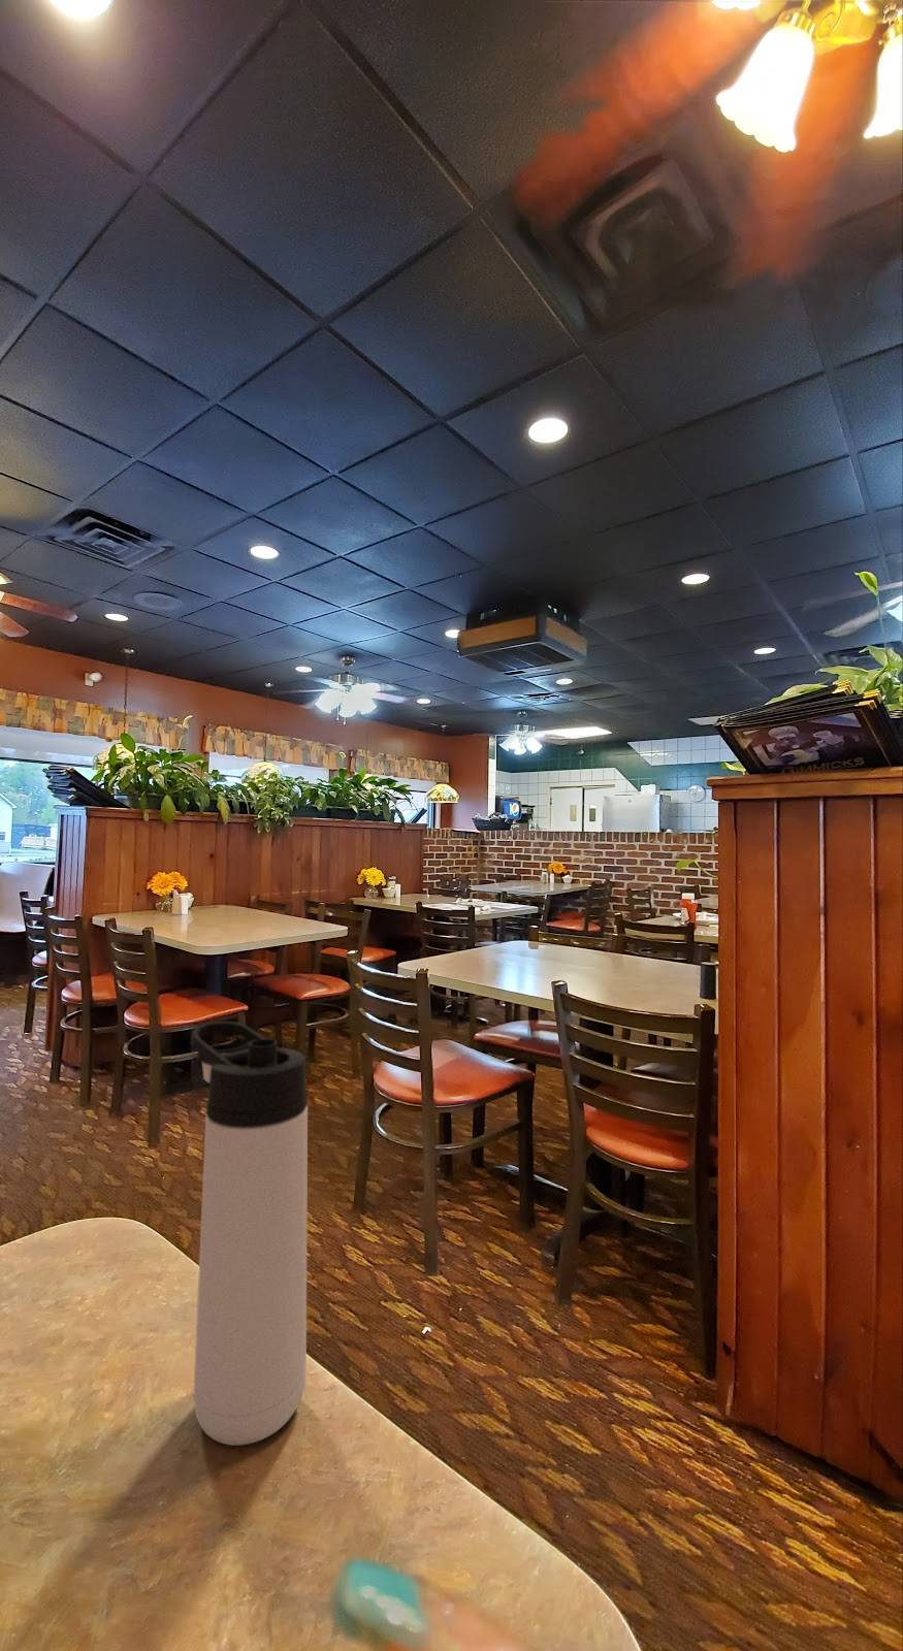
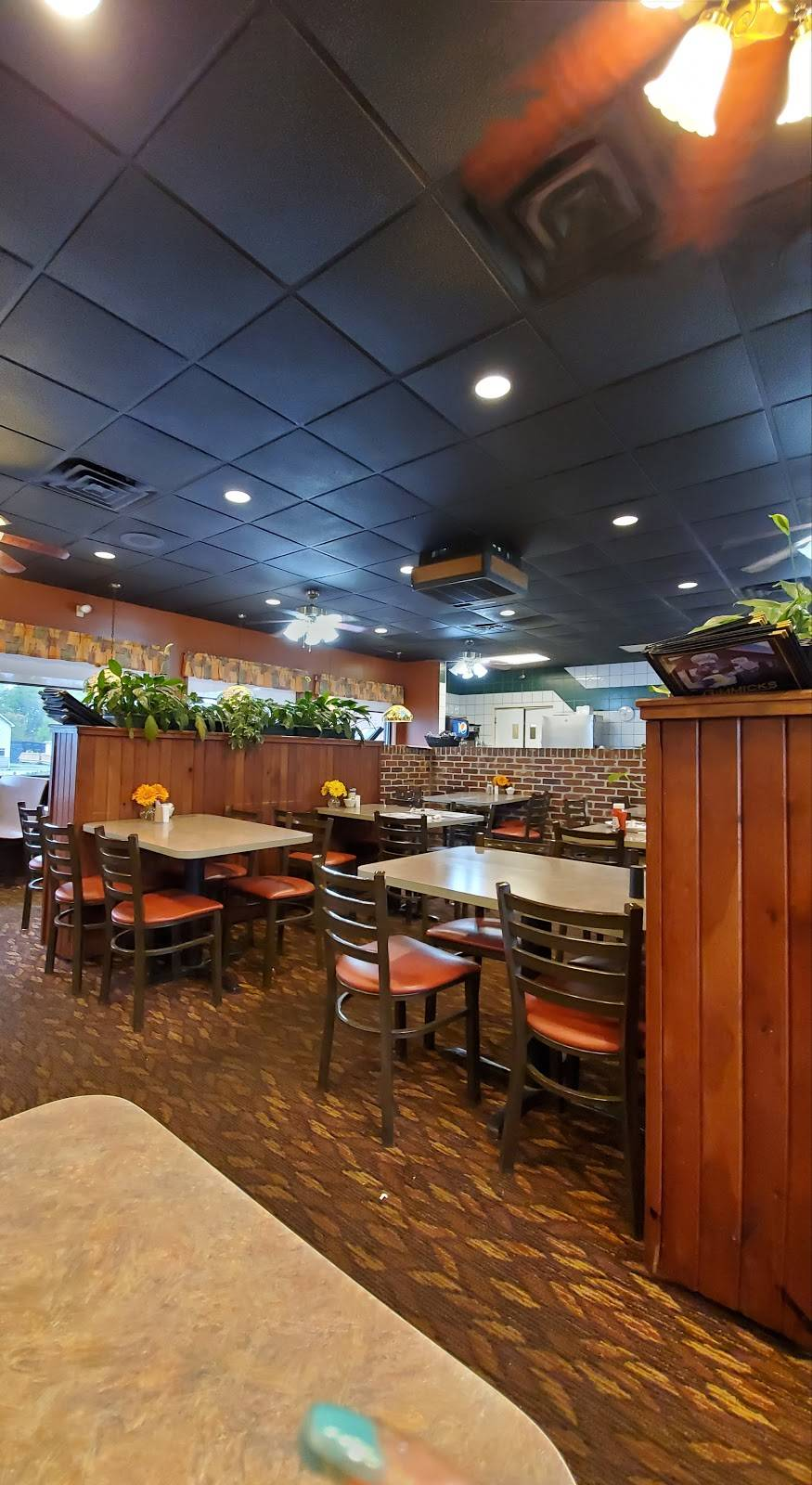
- thermos bottle (241, 1212)
